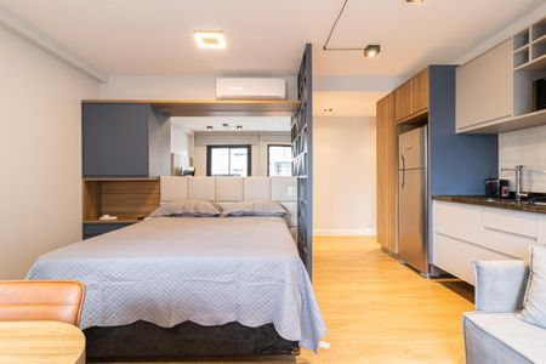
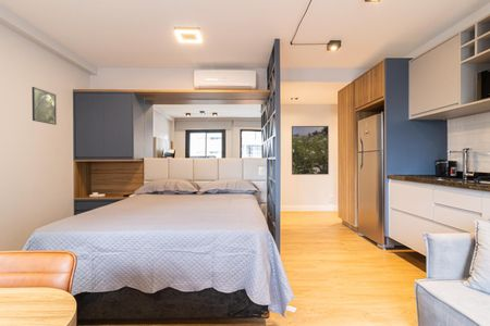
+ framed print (45, 106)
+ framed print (309, 150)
